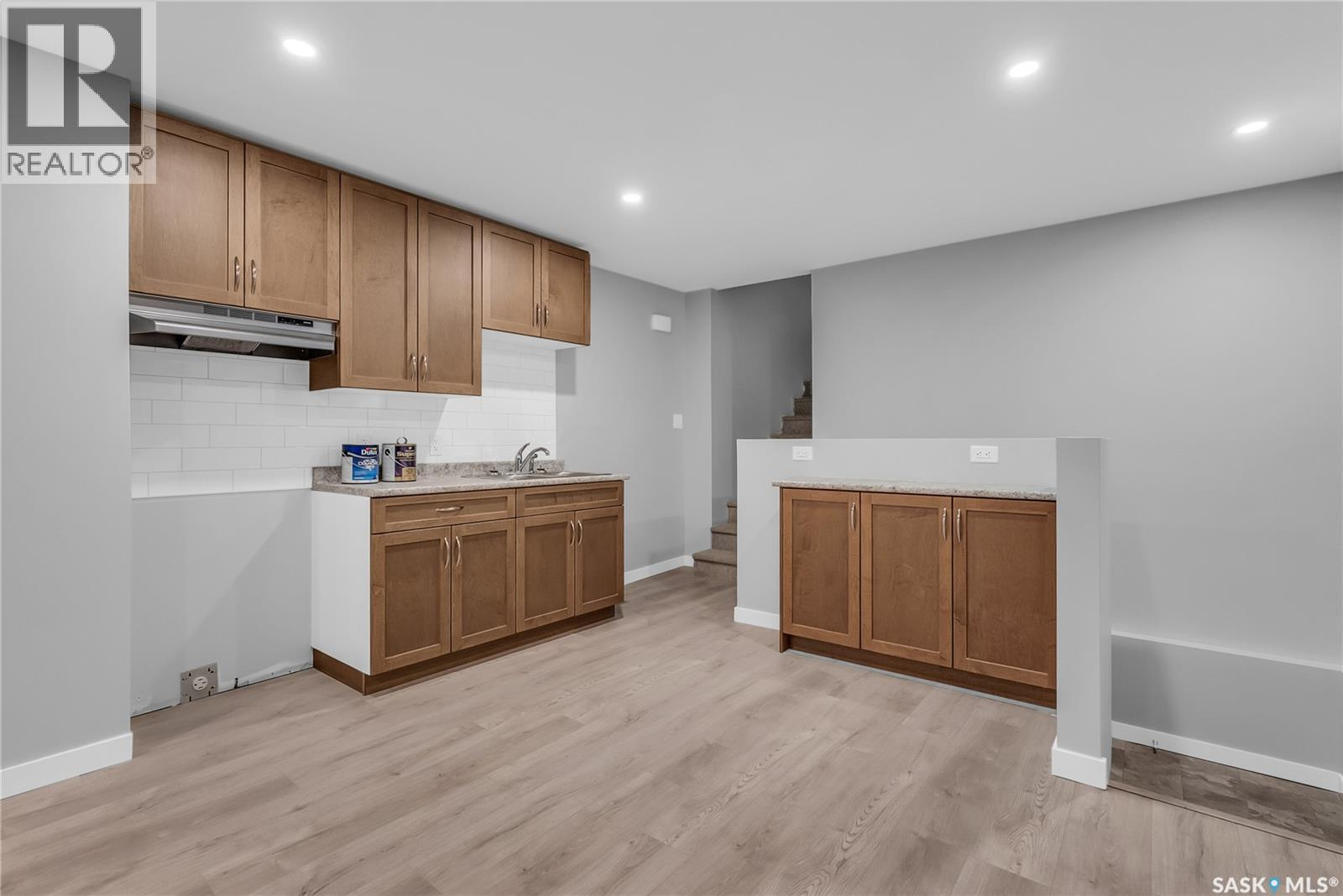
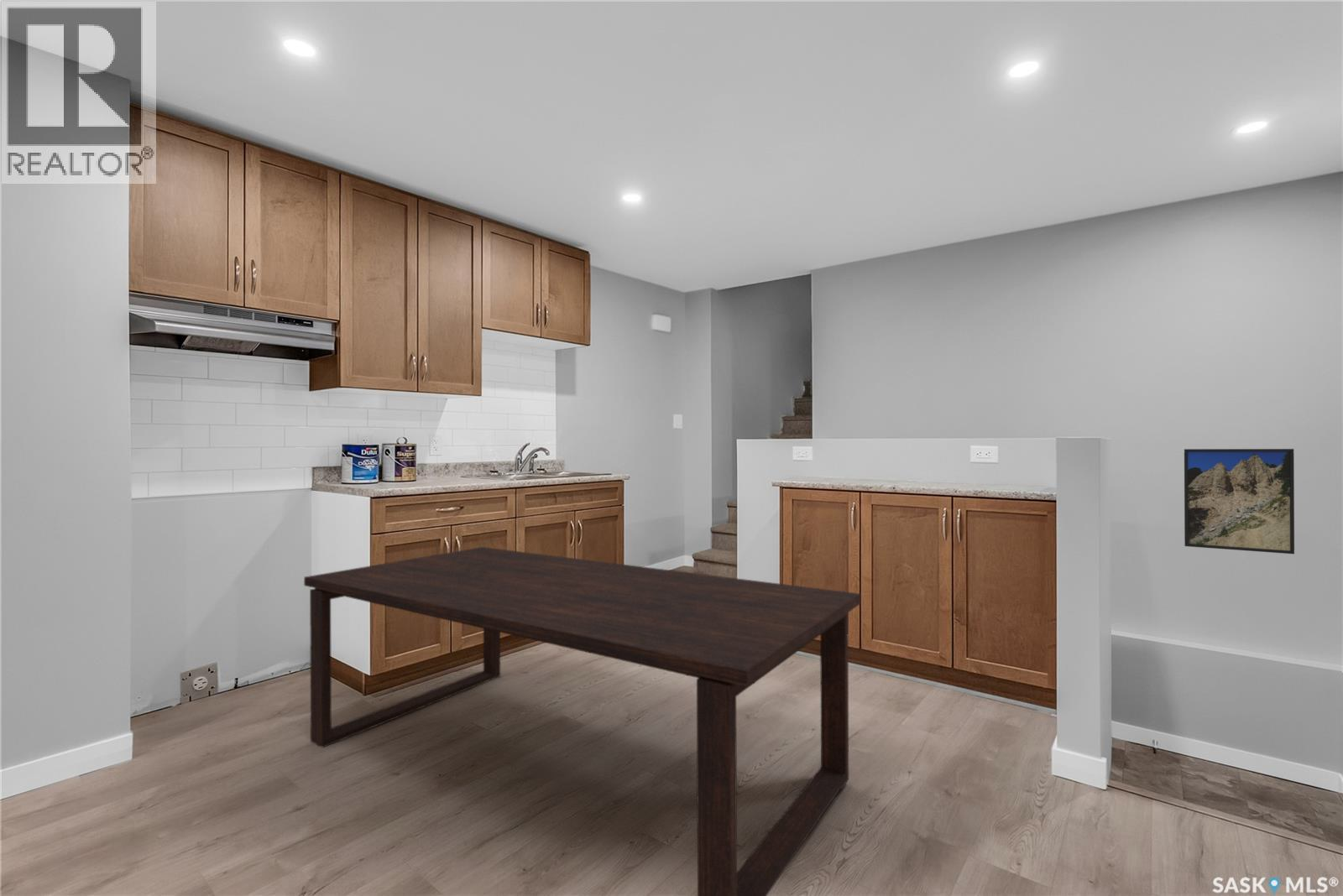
+ dining table (568, 648)
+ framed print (1236, 499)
